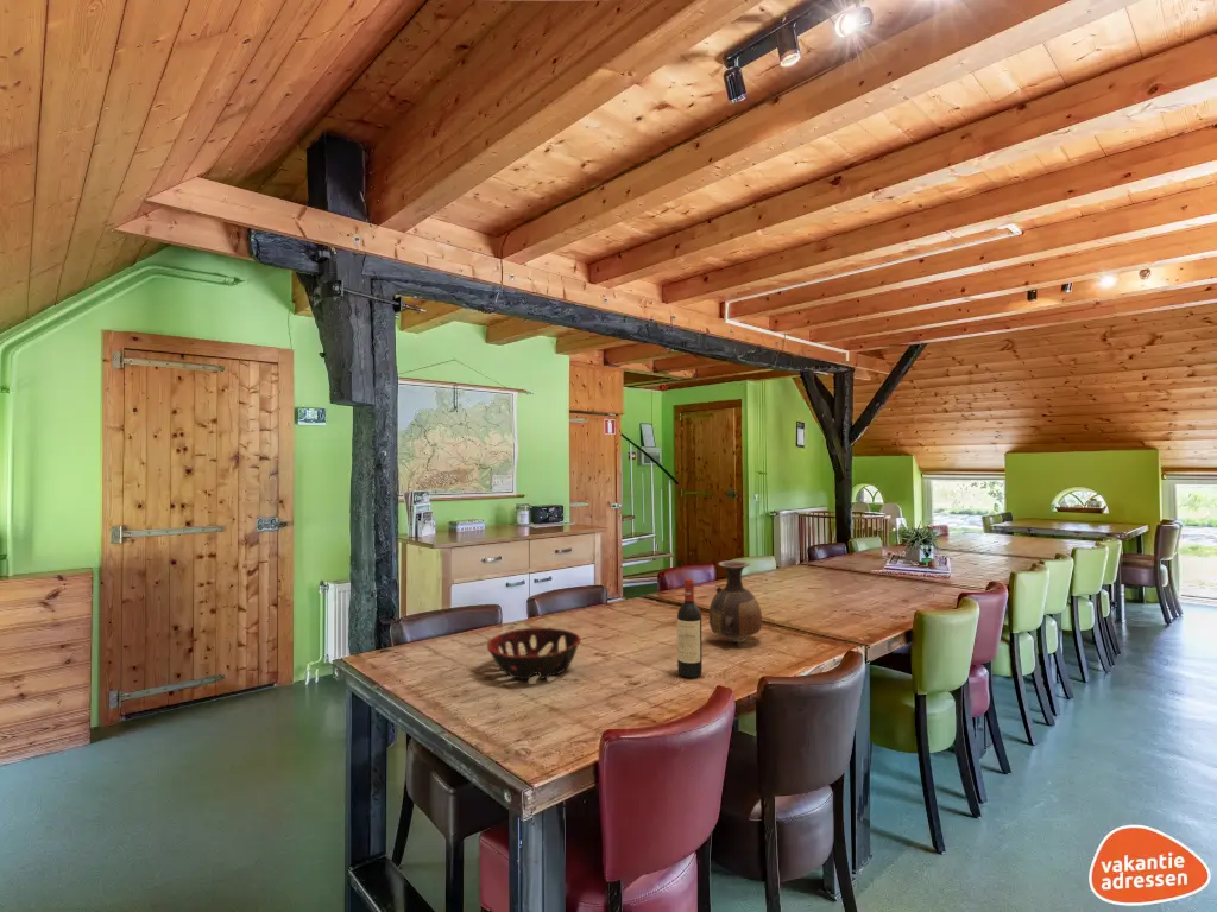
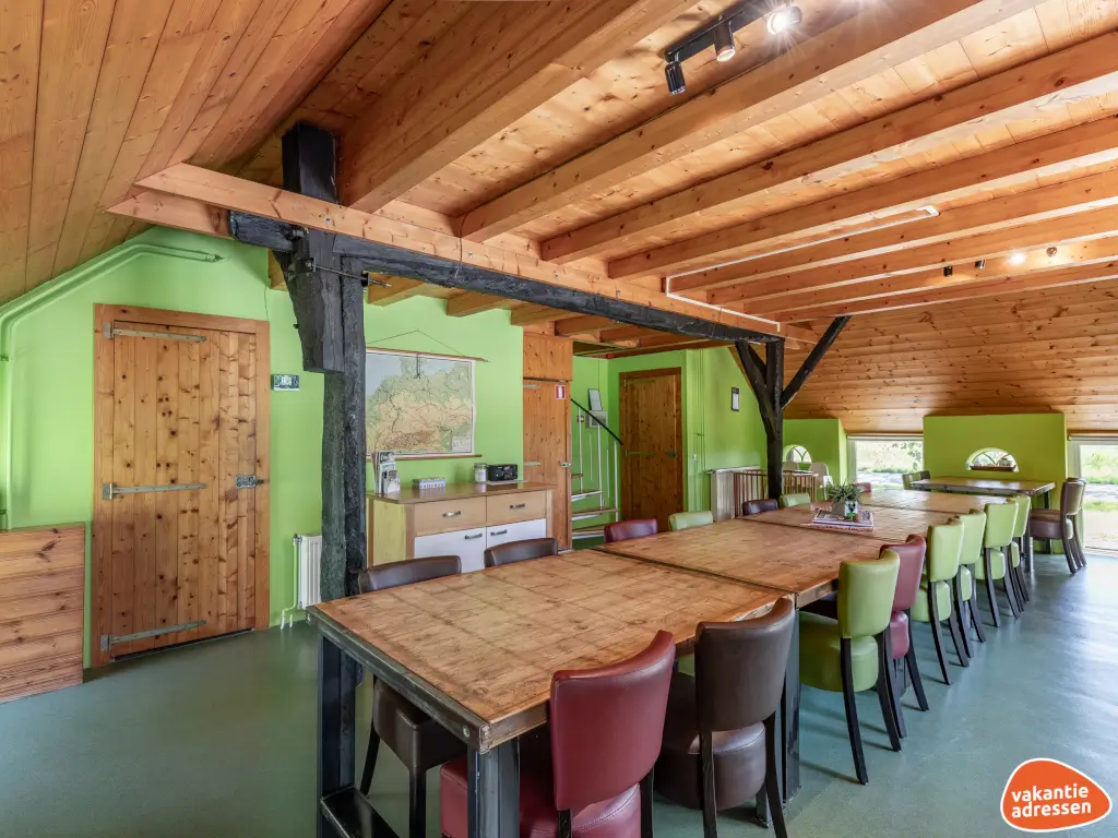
- vase (734, 602)
- wine bottle (689, 626)
- decorative bowl (534, 654)
